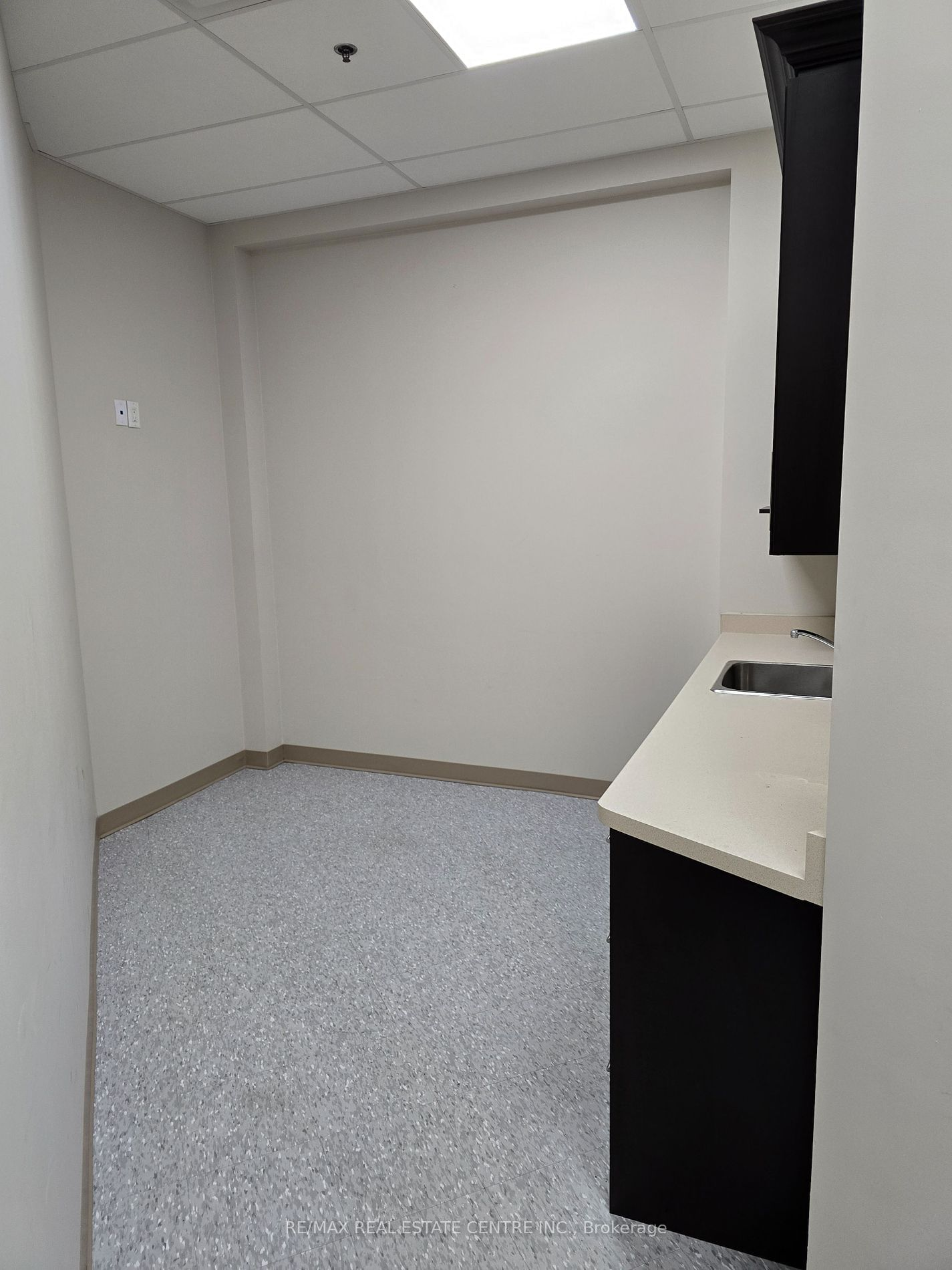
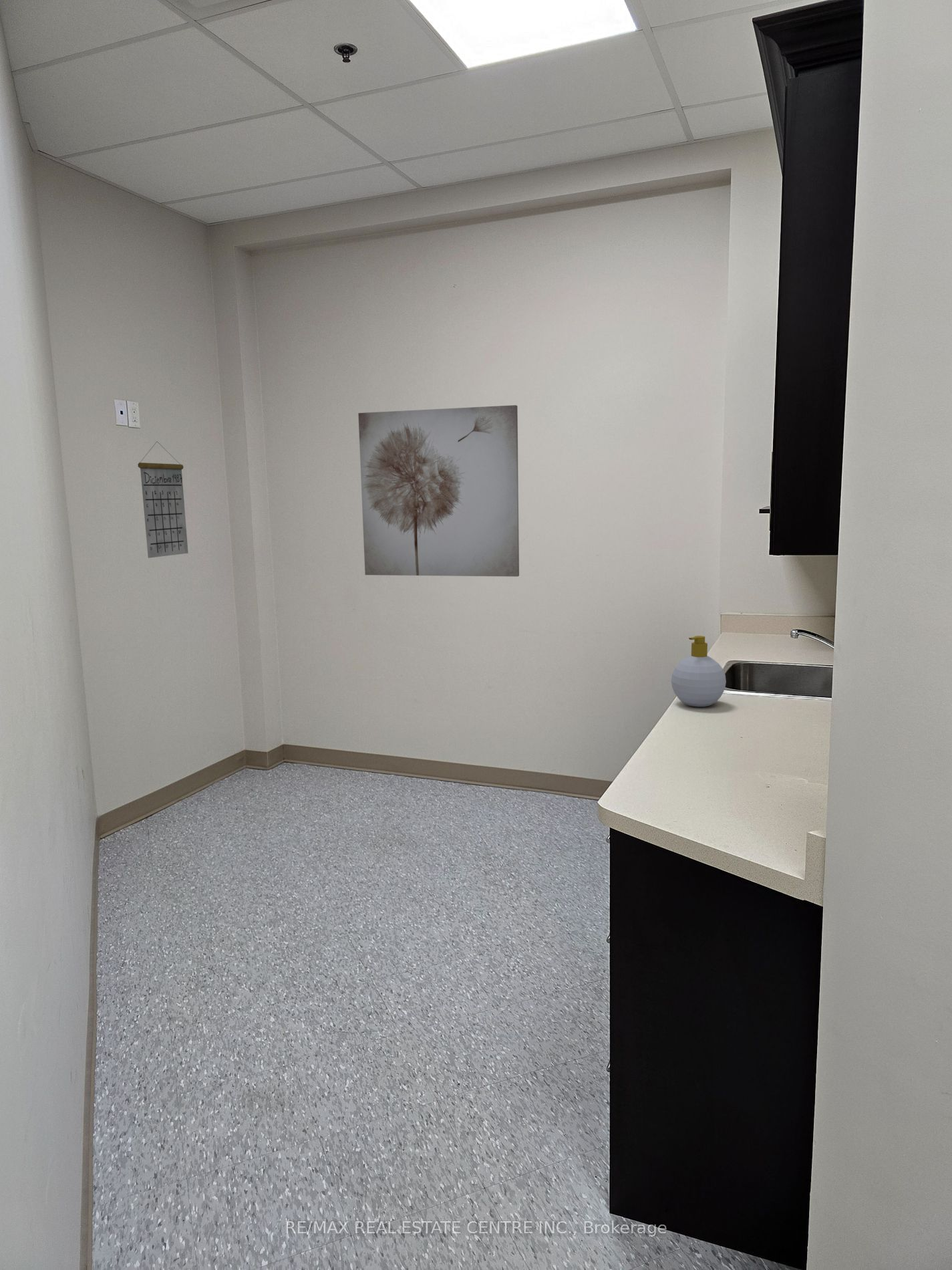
+ soap bottle (698, 670)
+ wall art (438, 493)
+ calendar (164, 499)
